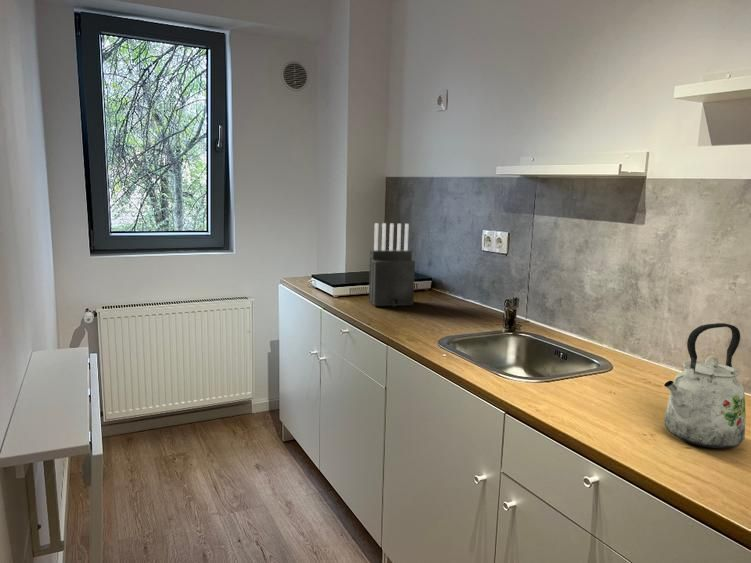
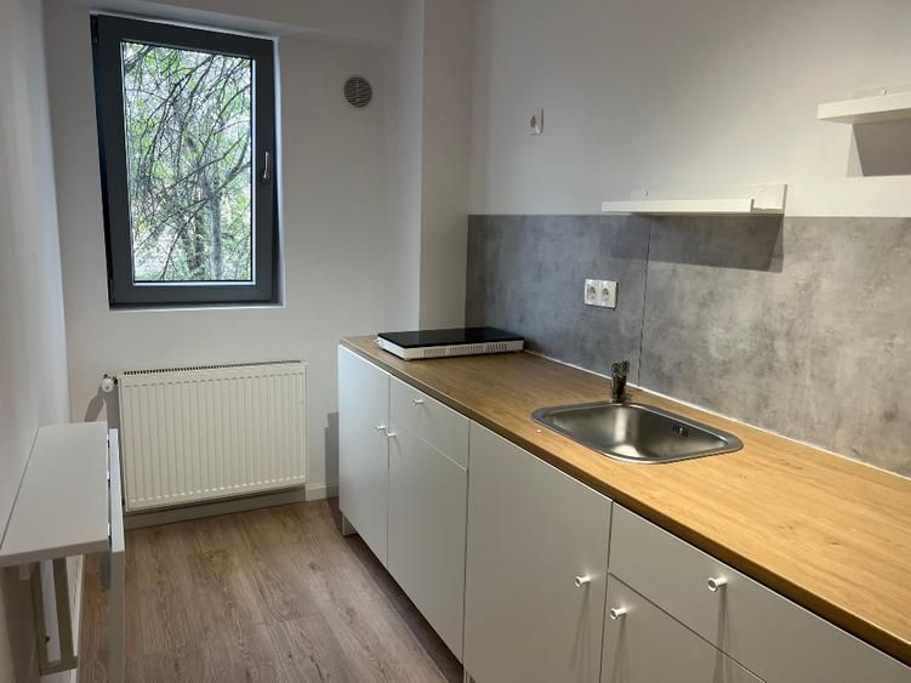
- kettle (699, 383)
- knife block (392, 264)
